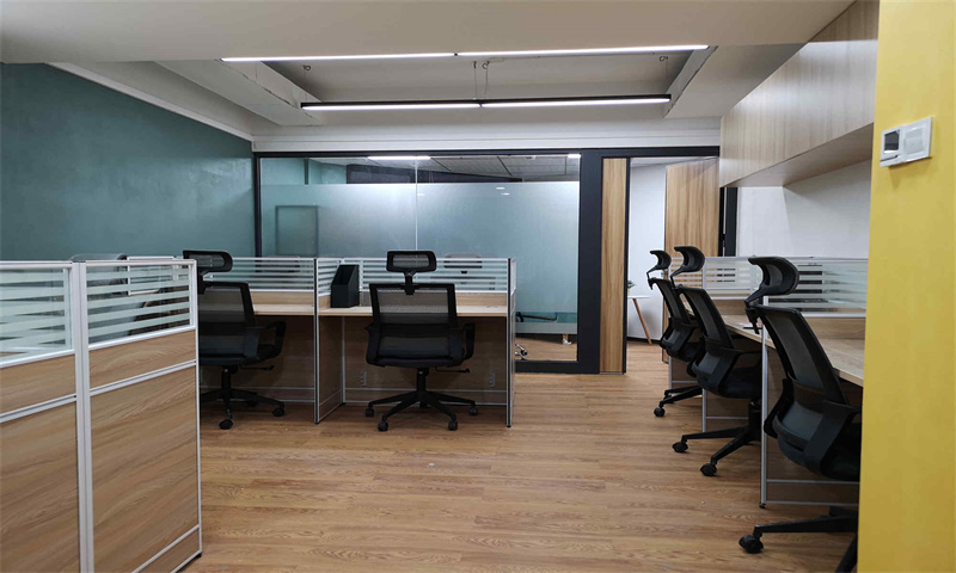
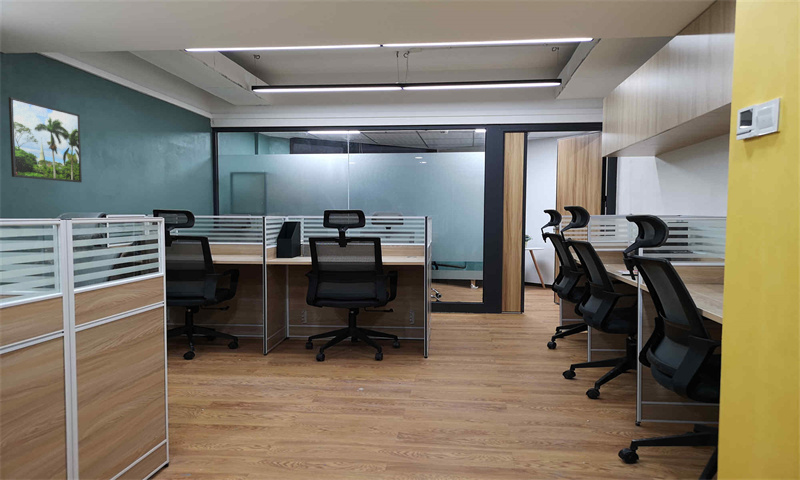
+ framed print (48, 143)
